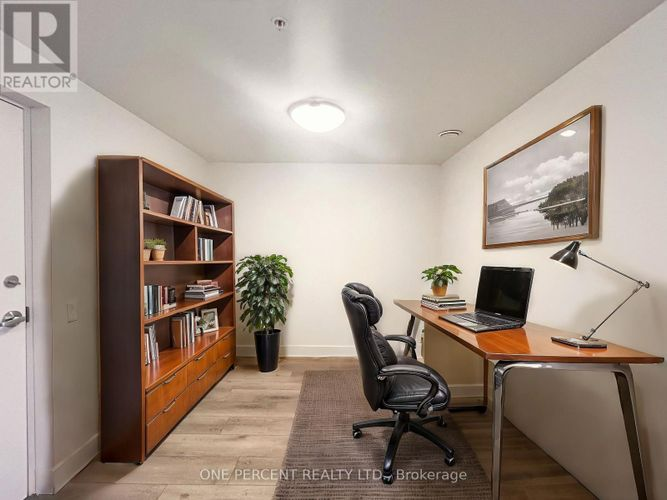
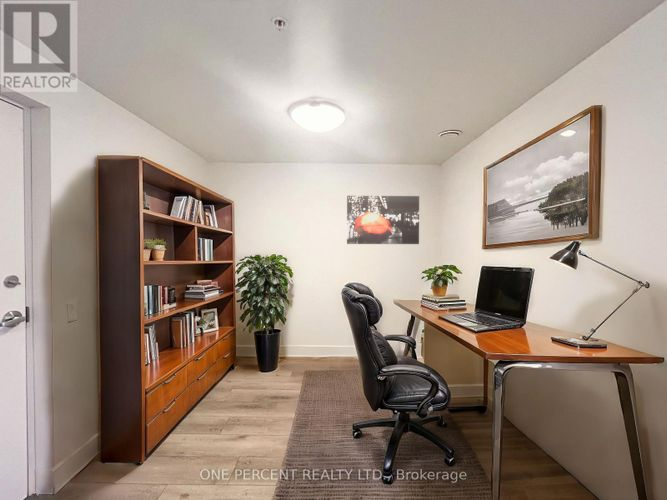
+ wall art (383, 220)
